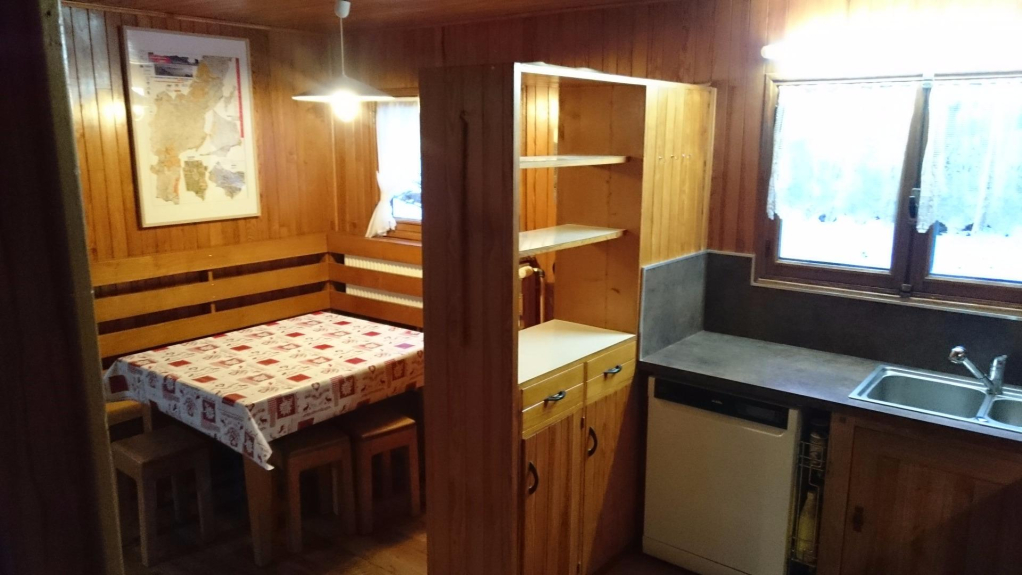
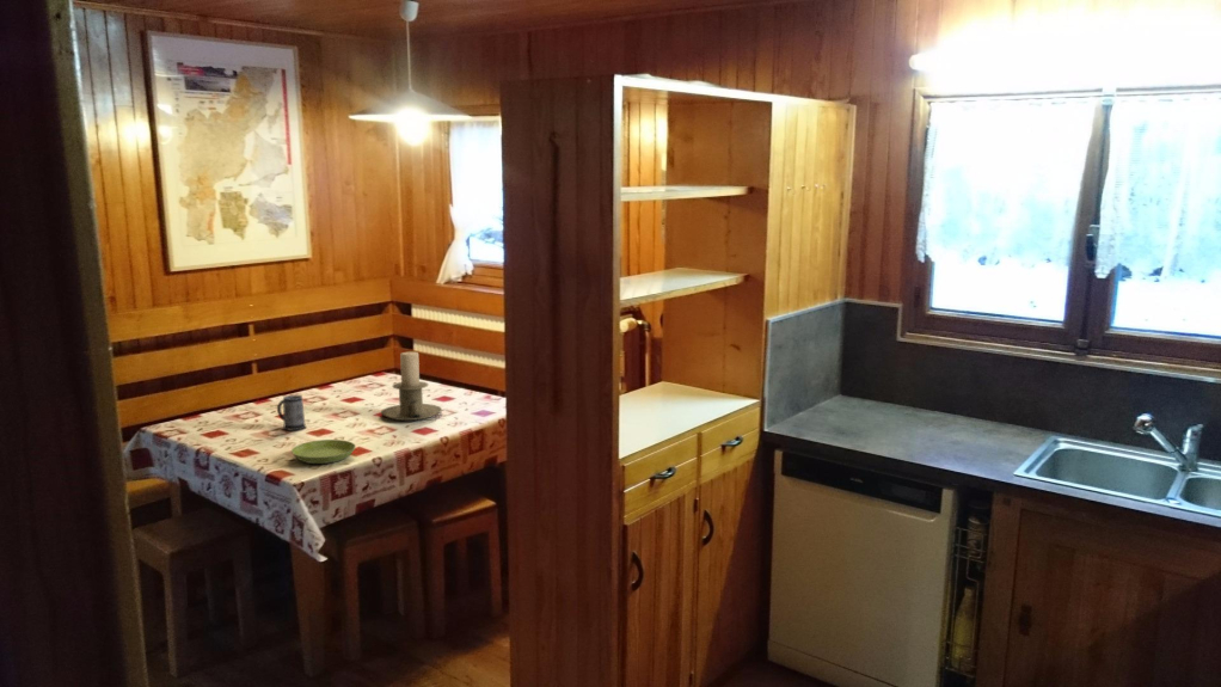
+ candle holder (410, 384)
+ mug (289, 411)
+ saucer (324, 452)
